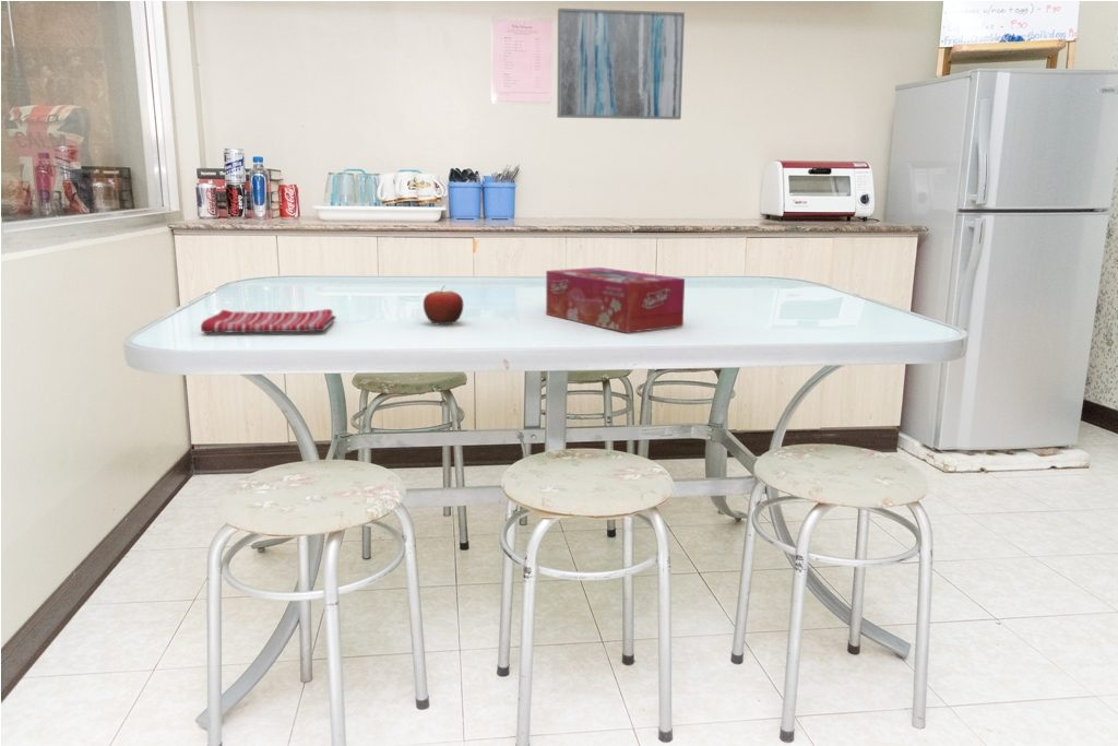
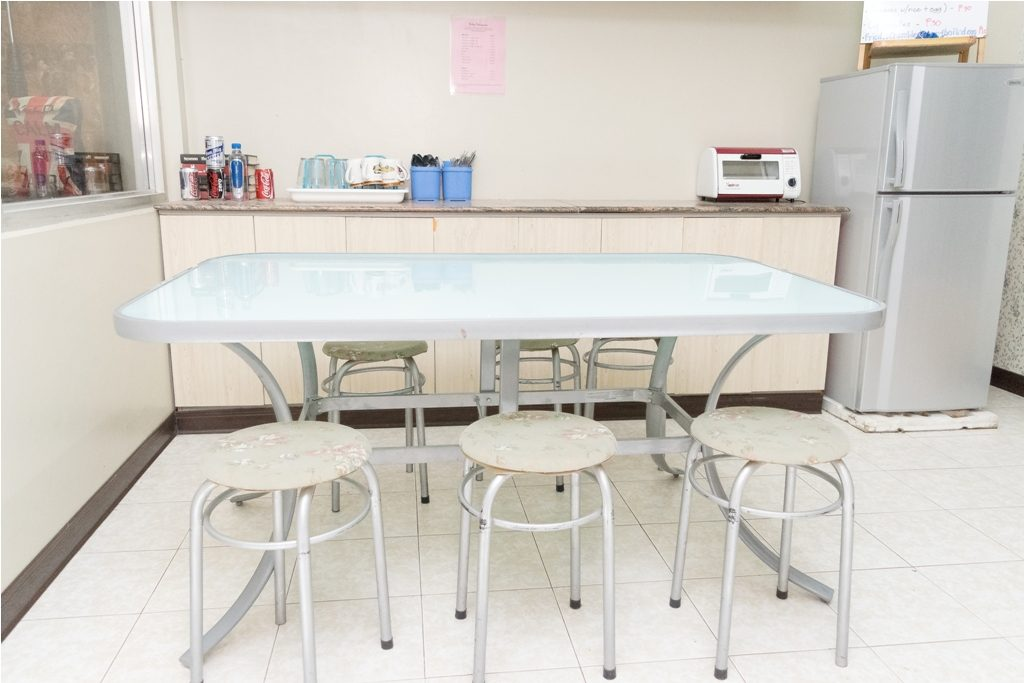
- fruit (443, 304)
- wall art (620, 64)
- tissue box (611, 297)
- dish towel (270, 320)
